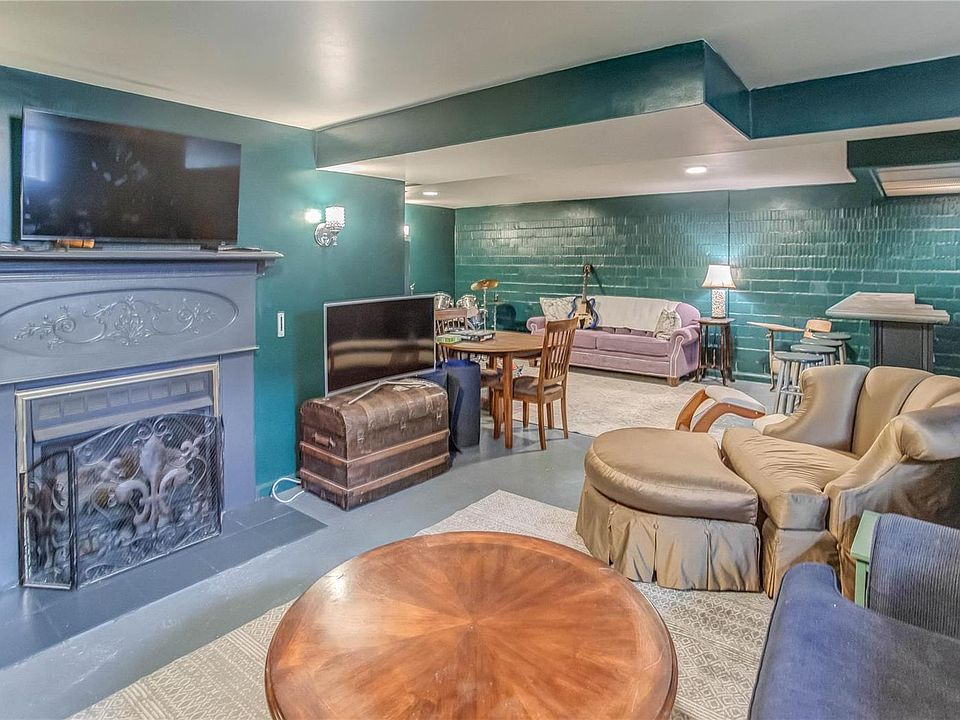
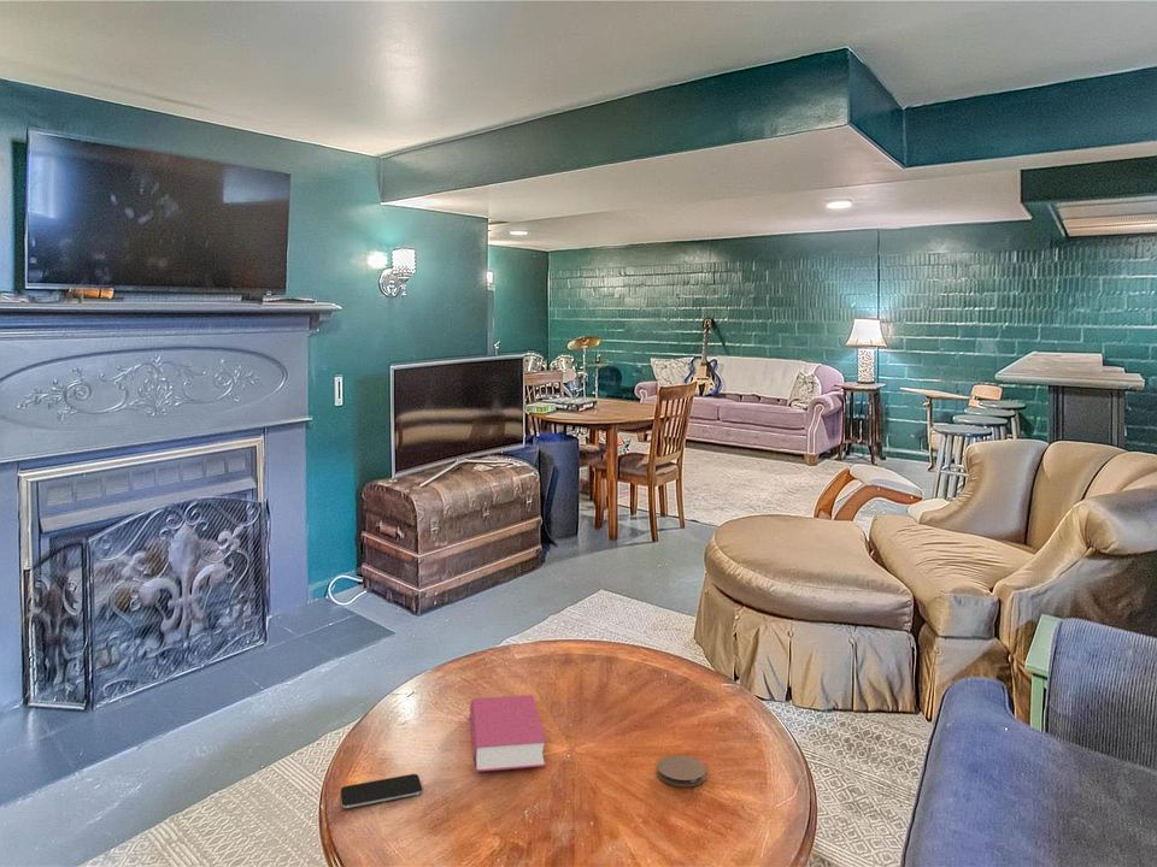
+ smartphone (381, 790)
+ book (505, 730)
+ coaster (681, 769)
